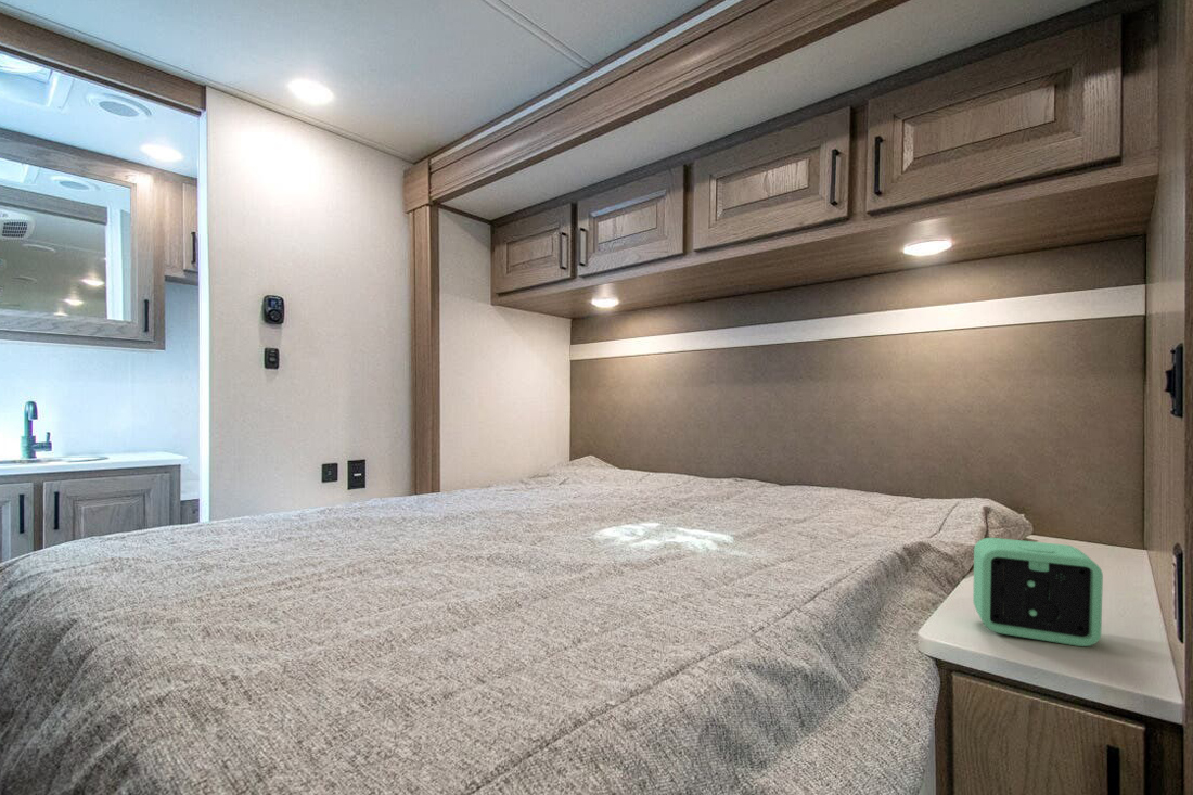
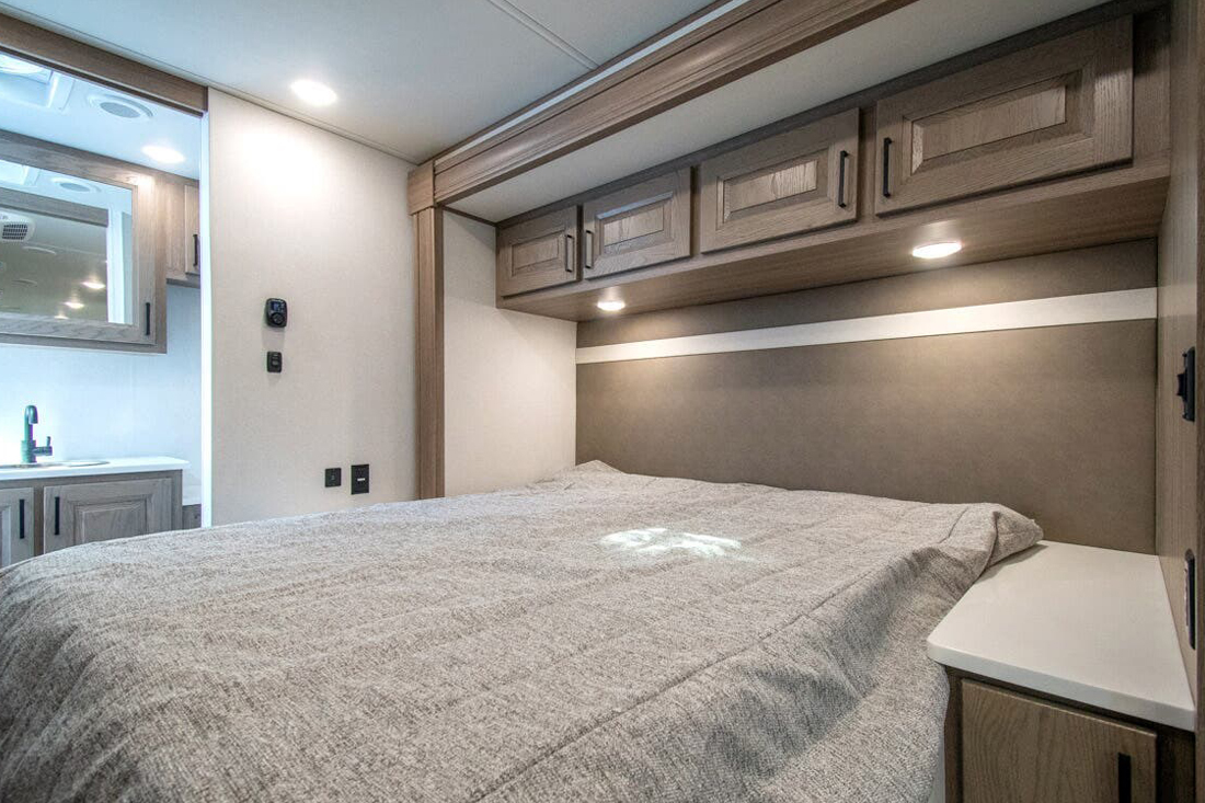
- alarm clock (1032, 588)
